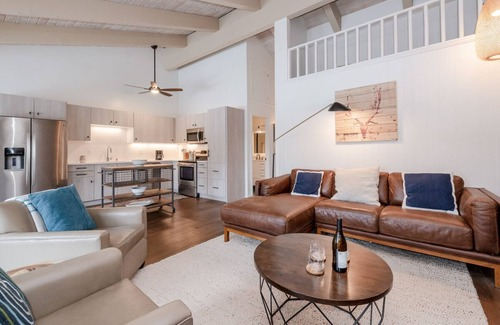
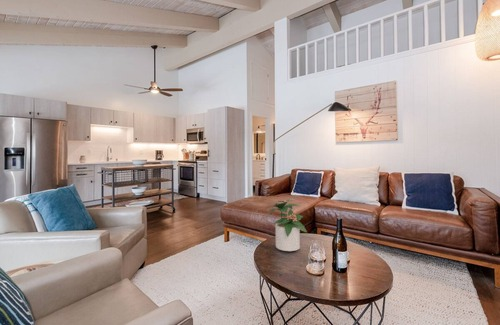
+ potted plant (284, 223)
